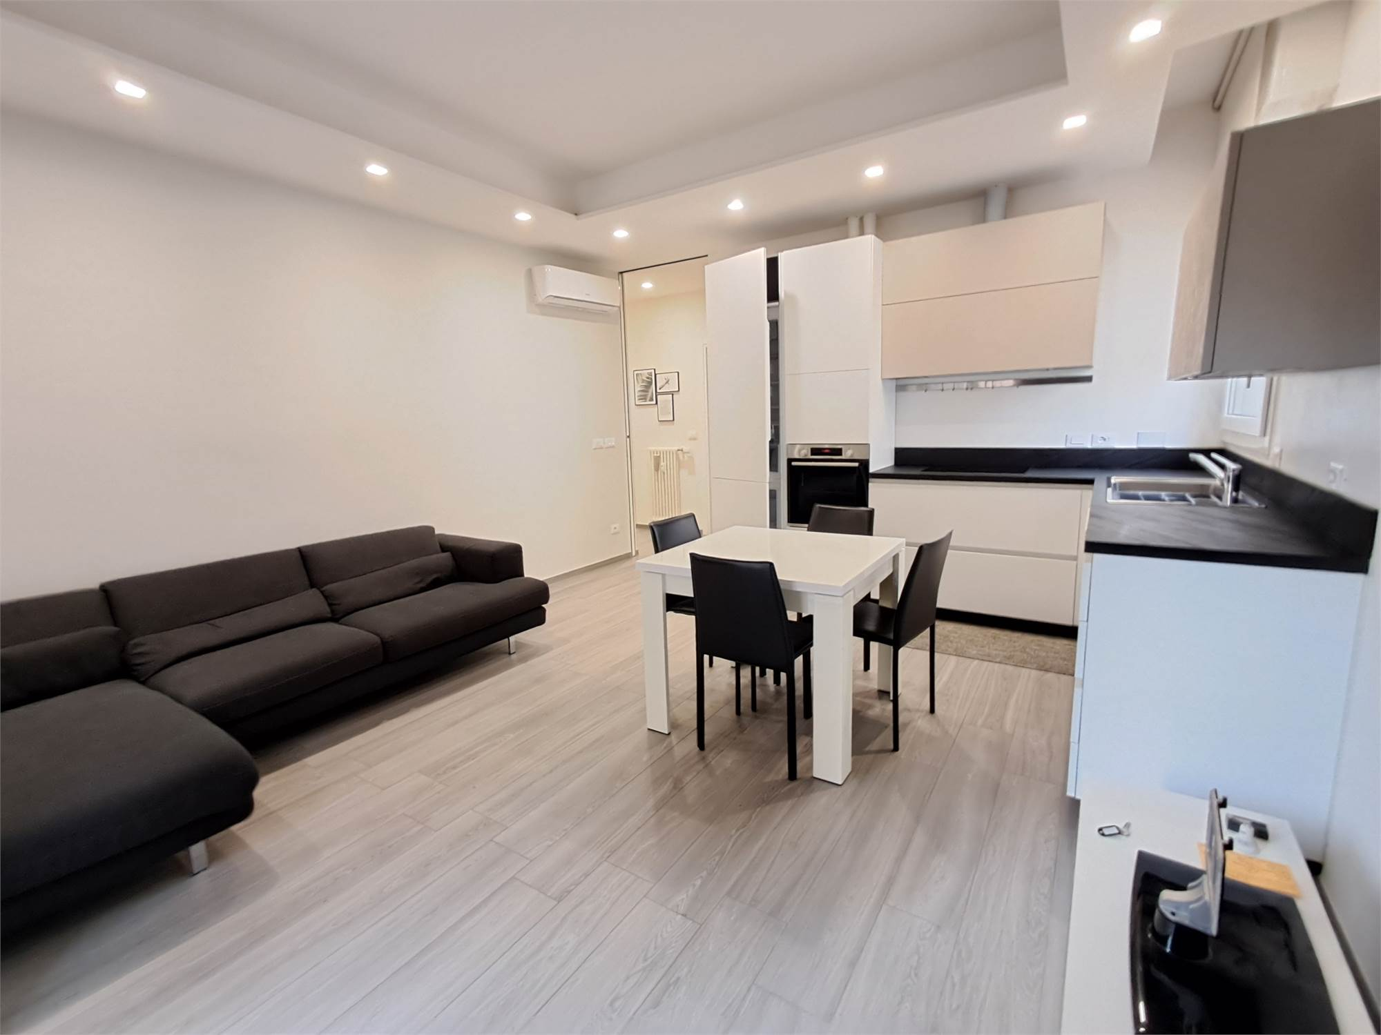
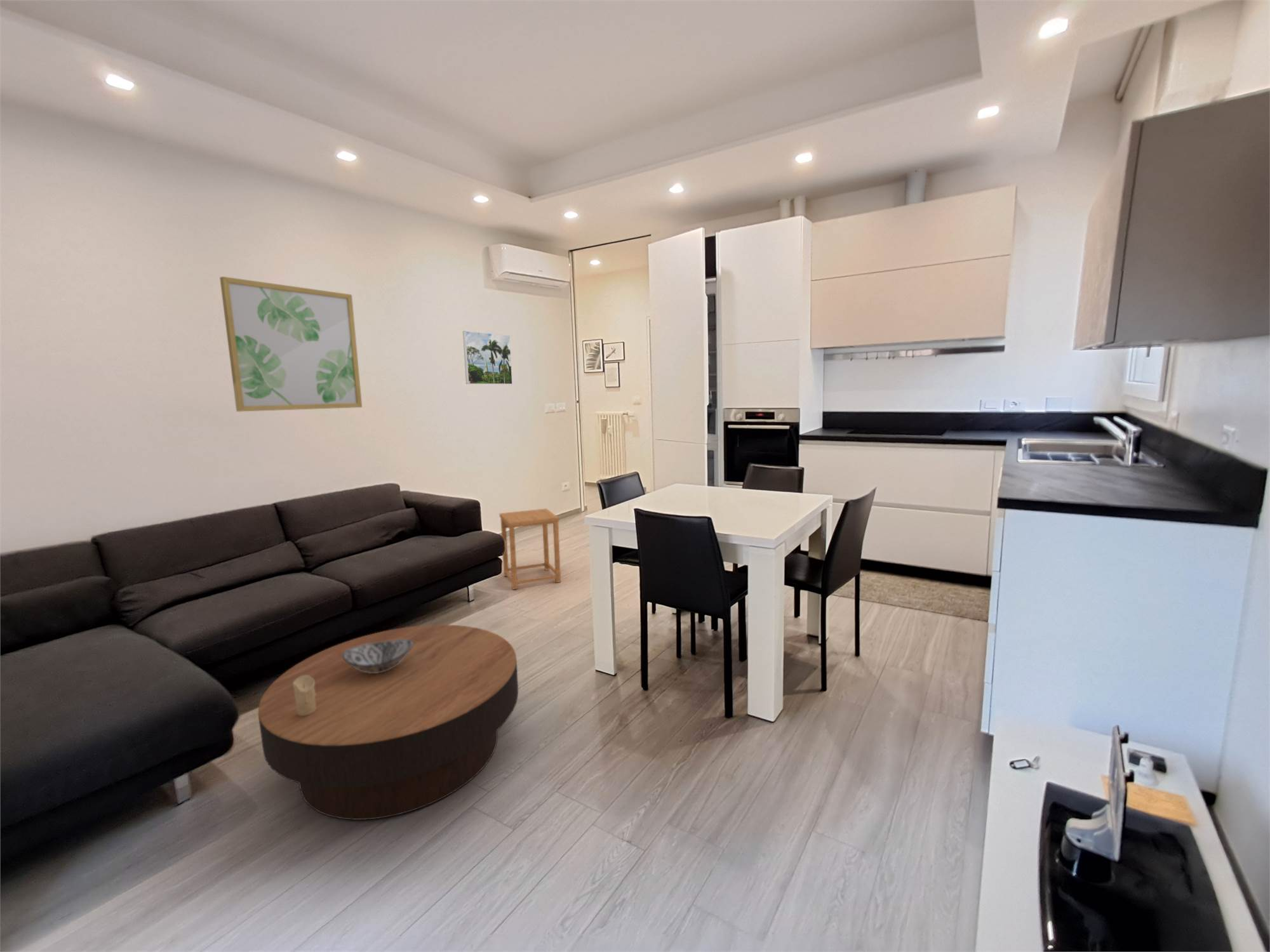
+ side table (544, 547)
+ decorative bowl (379, 658)
+ wall art (298, 348)
+ coffee table (401, 712)
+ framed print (488, 359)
+ candle (304, 695)
